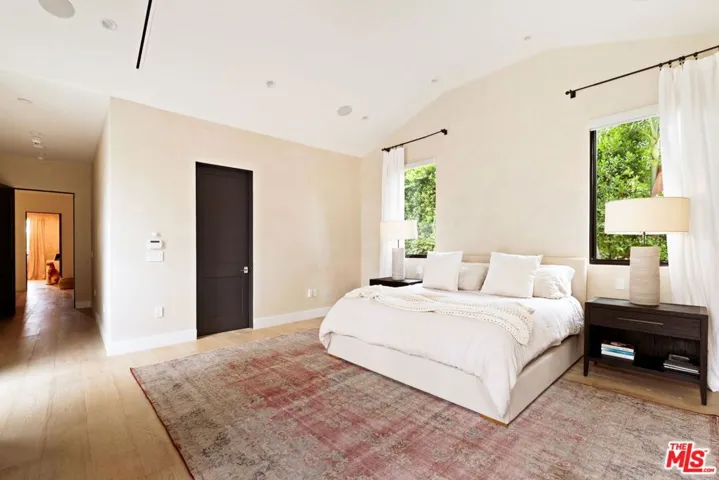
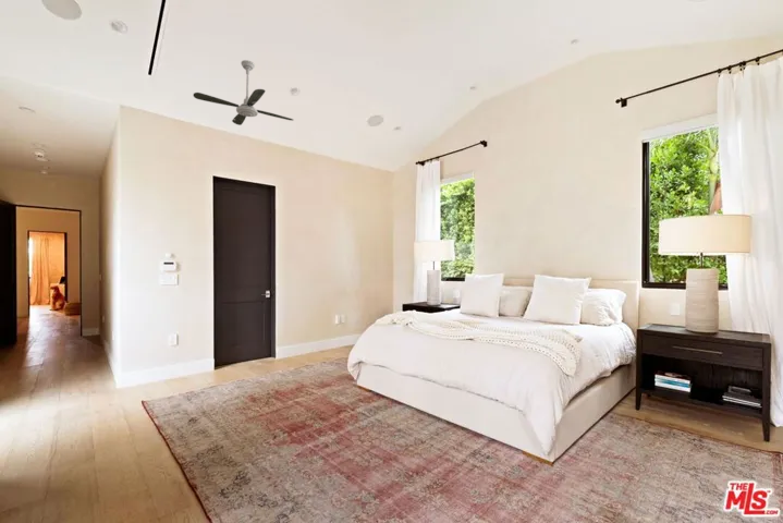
+ ceiling fan (246, 87)
